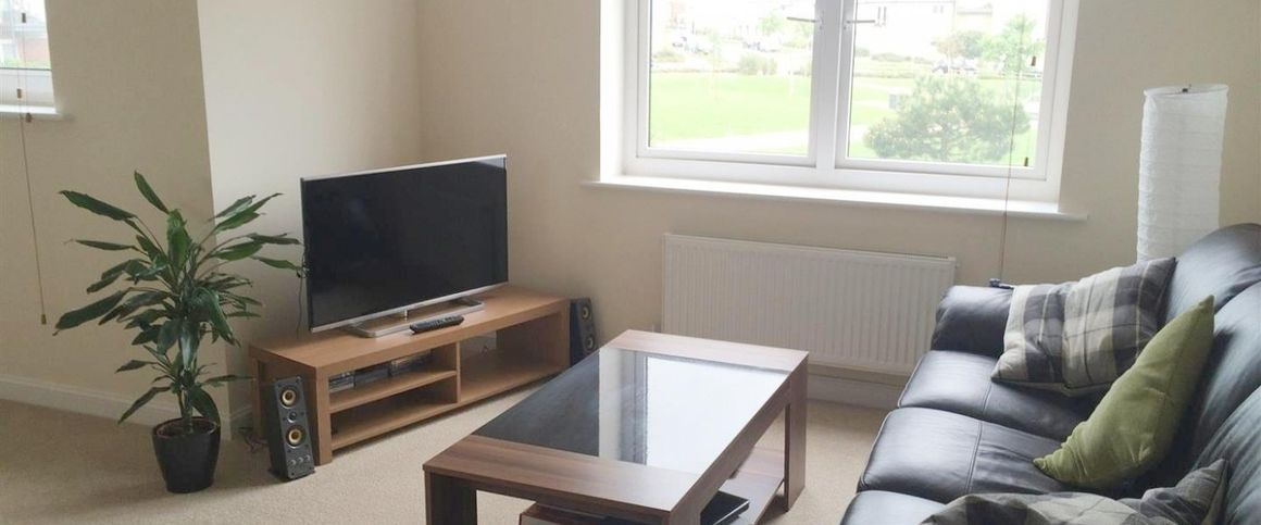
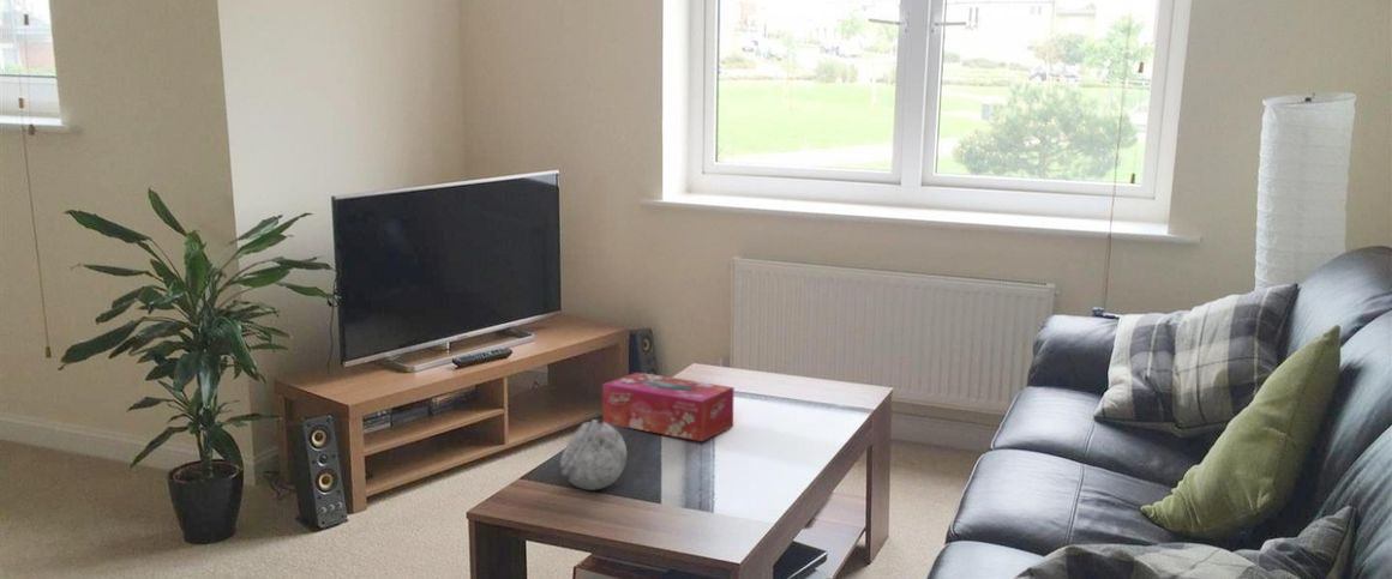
+ tissue box (667, 405)
+ decorative orb (593, 454)
